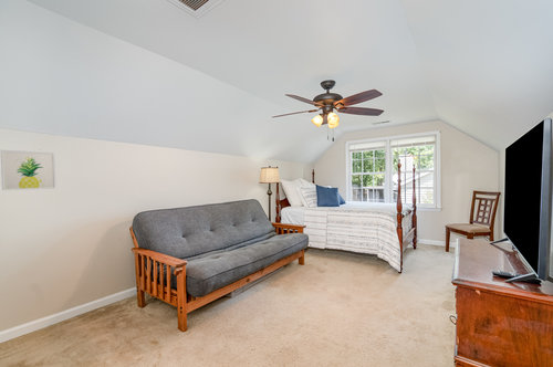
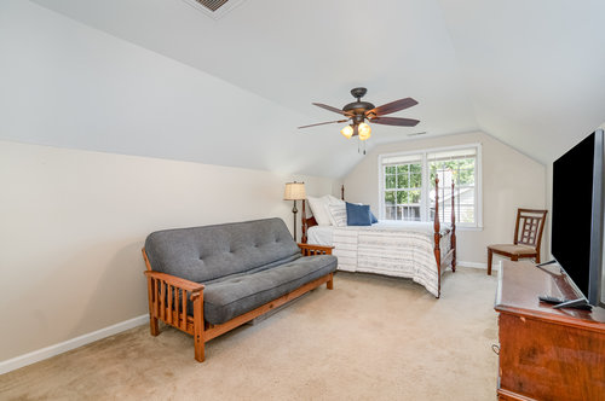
- wall art (30, 170)
